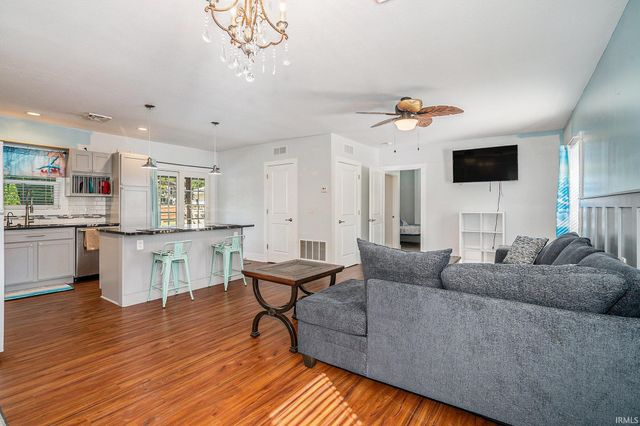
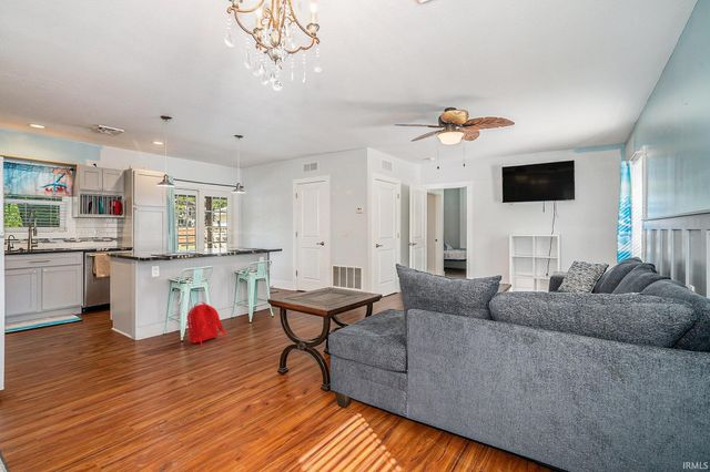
+ backpack (204, 321)
